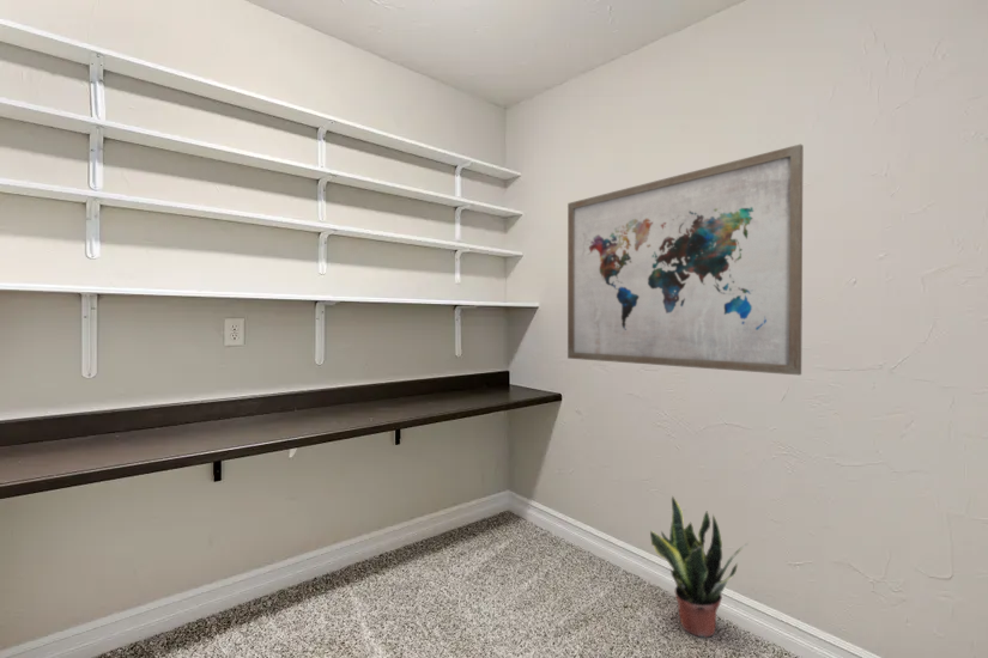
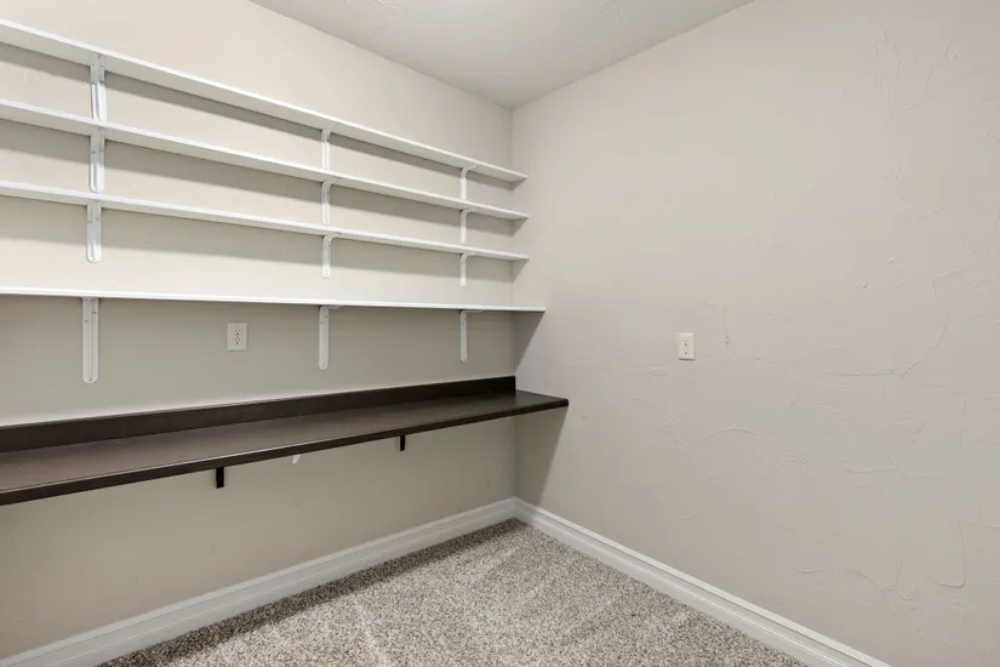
- wall art (662, 272)
- potted plant (695, 567)
